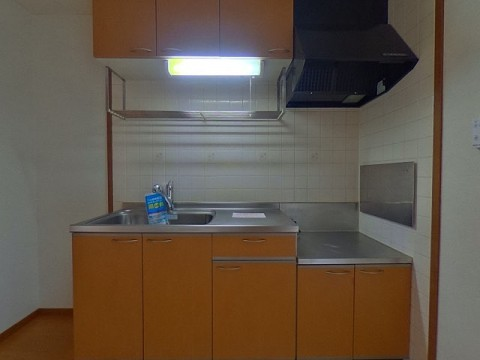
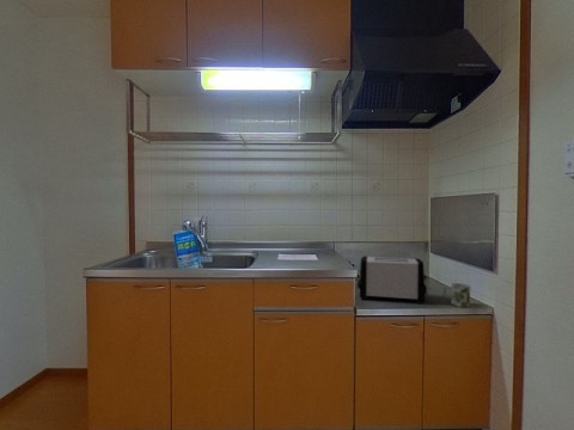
+ mug (456, 294)
+ toaster (391, 278)
